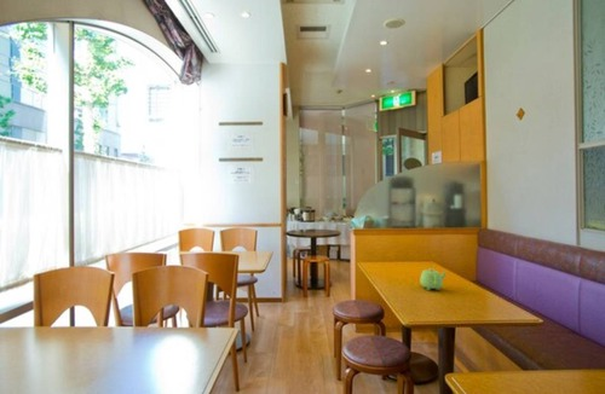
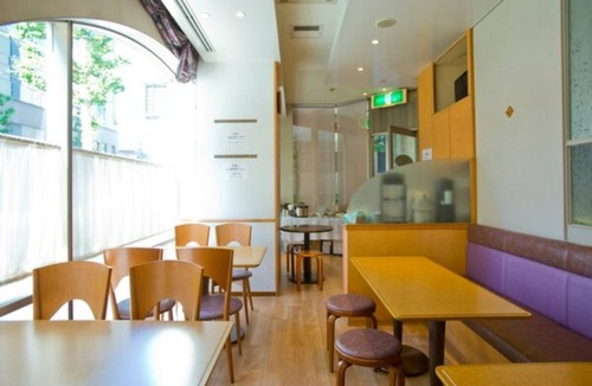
- teapot (433, 278)
